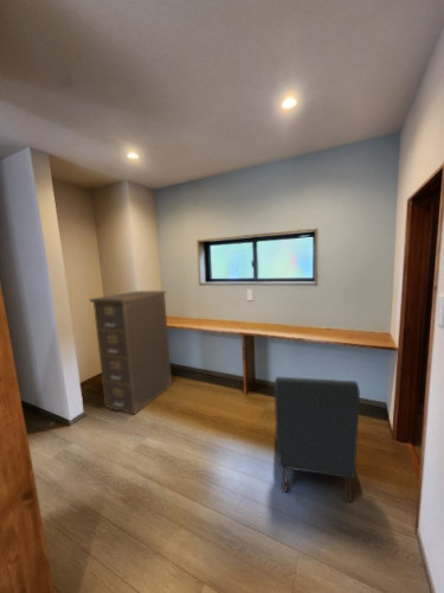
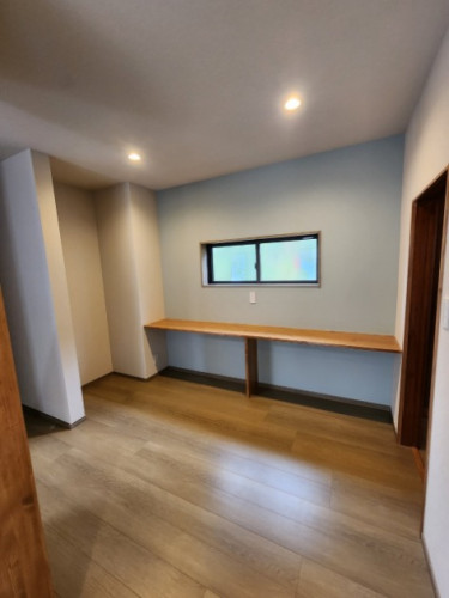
- filing cabinet (135, 346)
- chair (311, 416)
